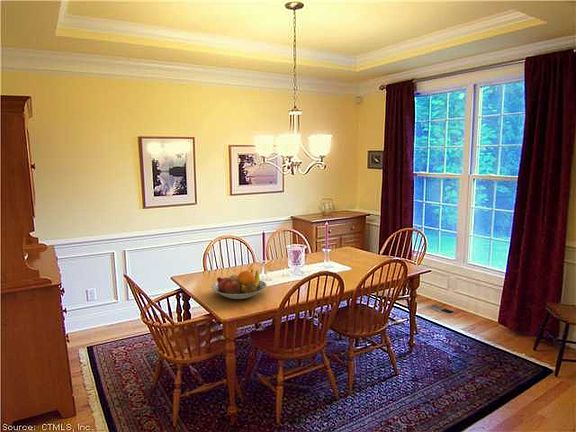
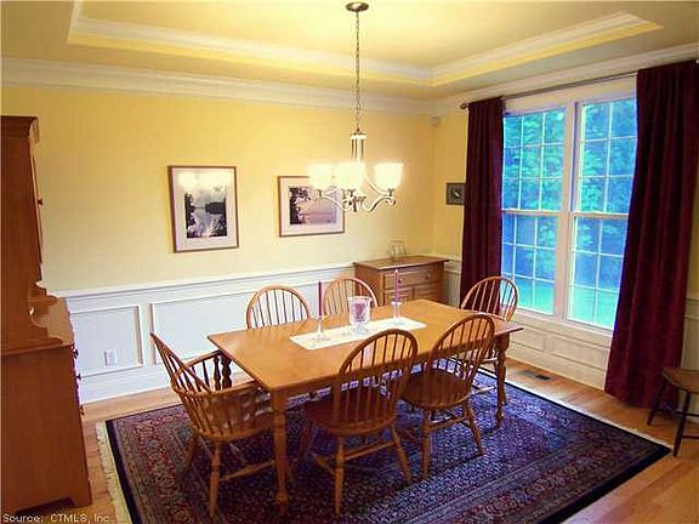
- fruit bowl (239, 283)
